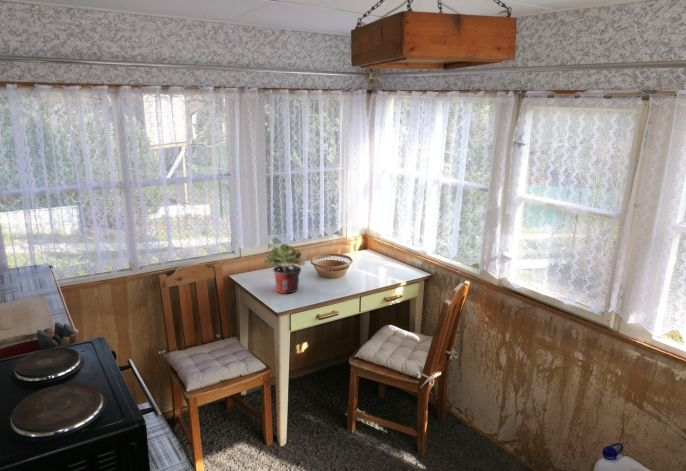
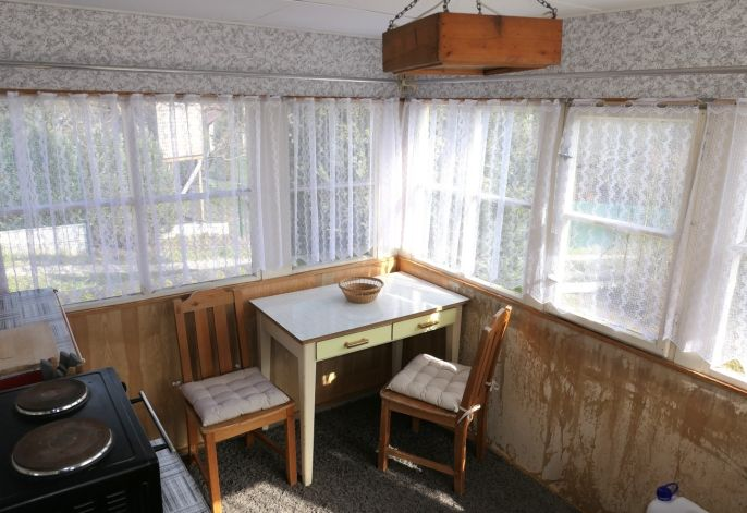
- potted plant (284, 267)
